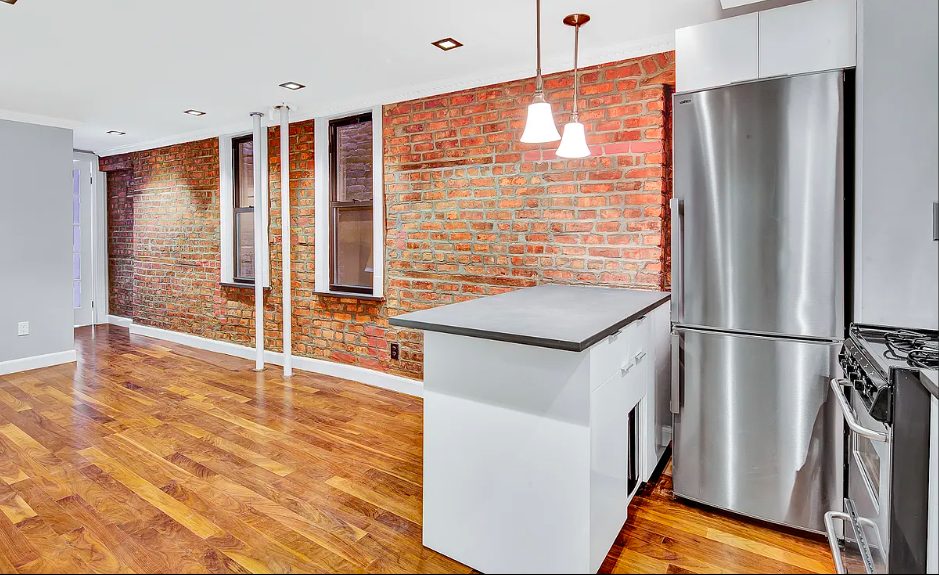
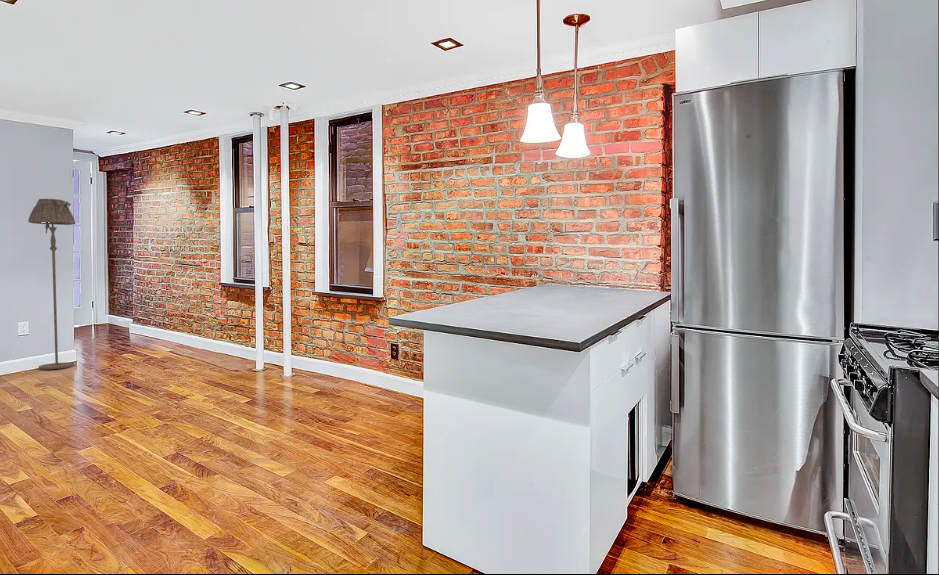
+ floor lamp (54, 283)
